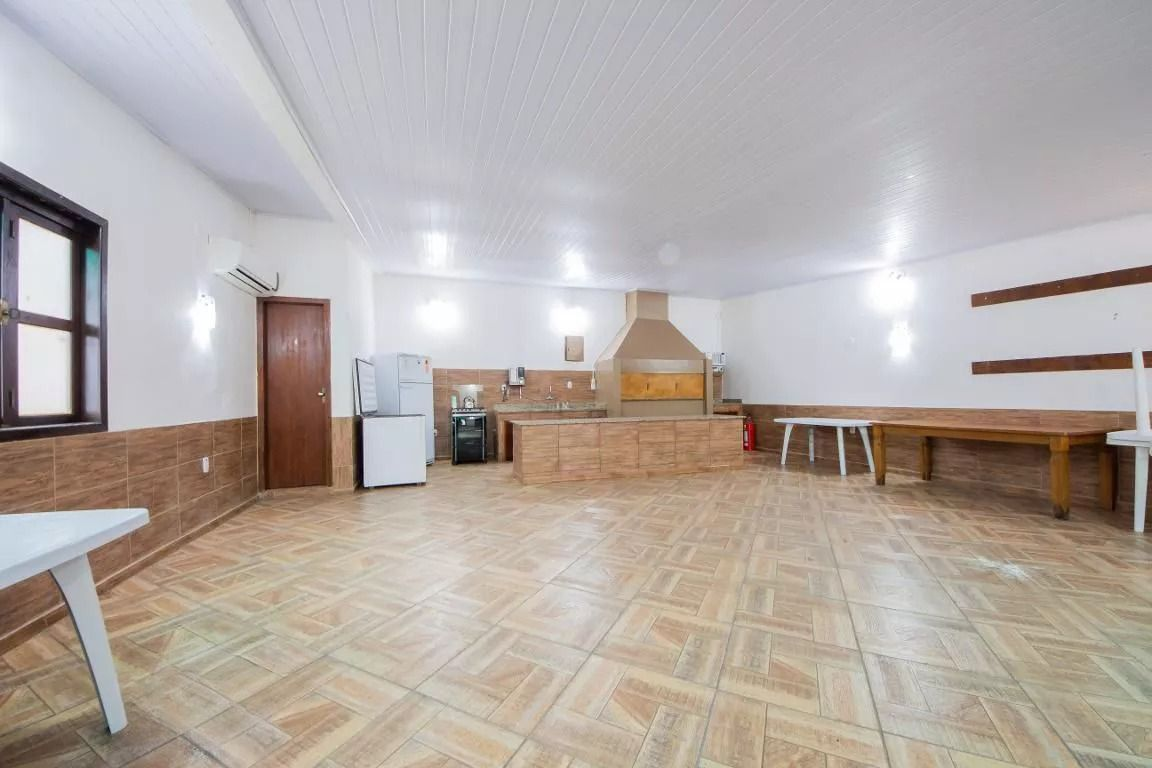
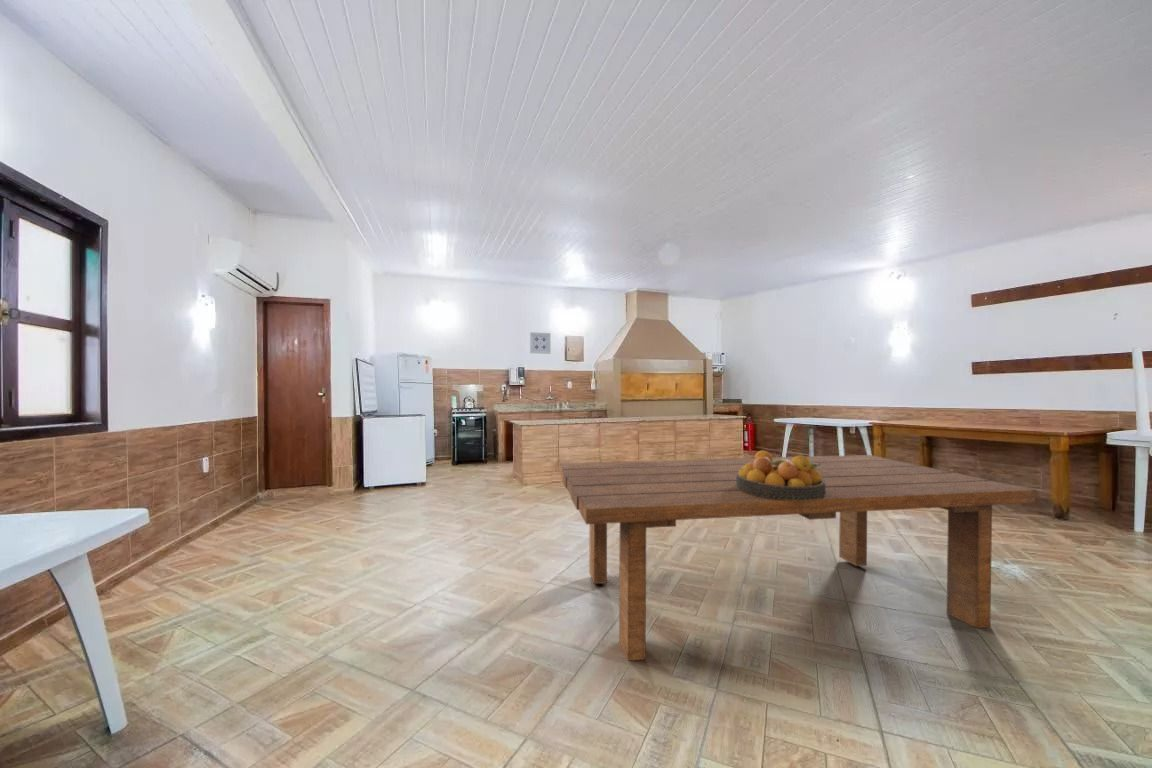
+ wall art (540, 343)
+ fruit bowl (779, 471)
+ dining table (765, 515)
